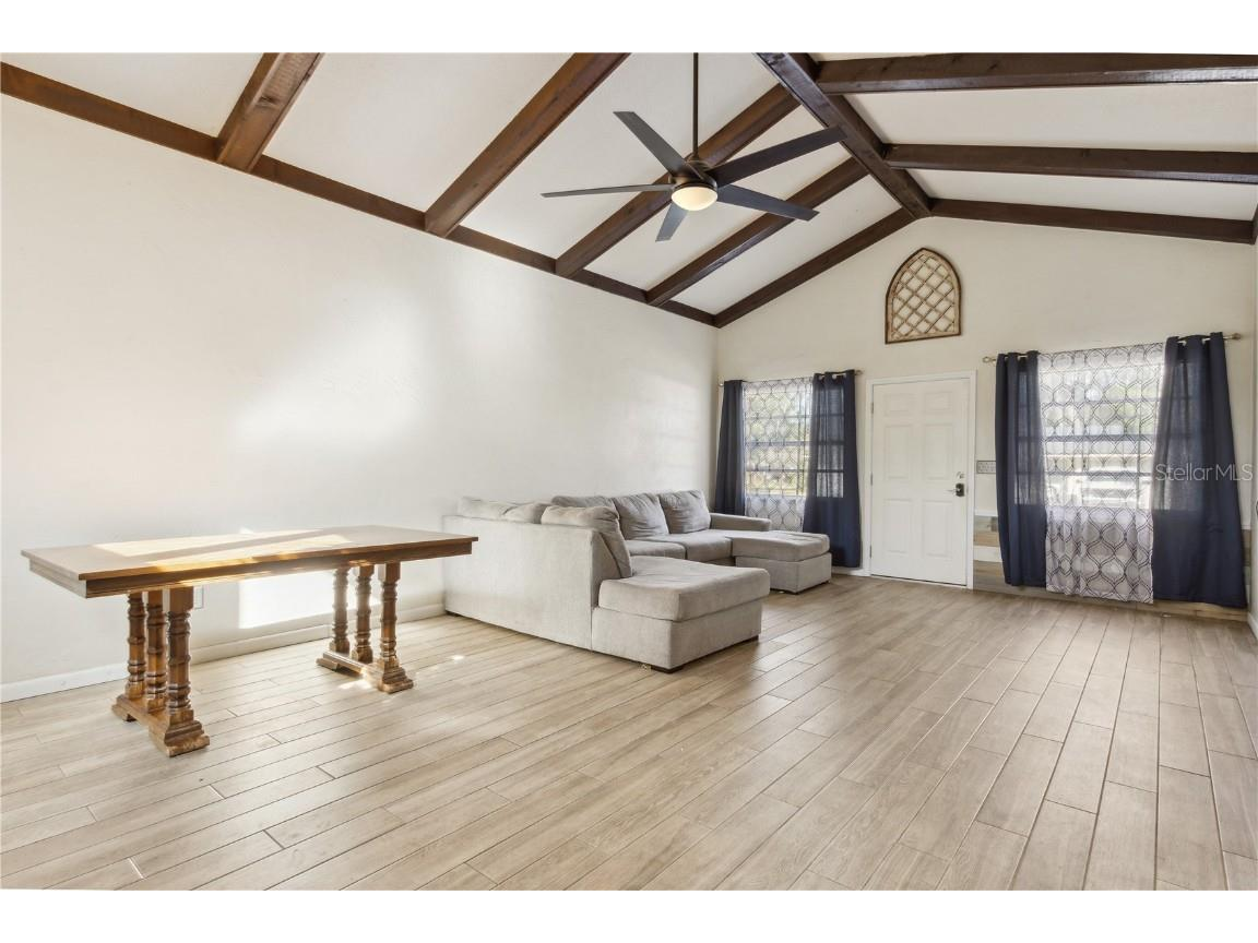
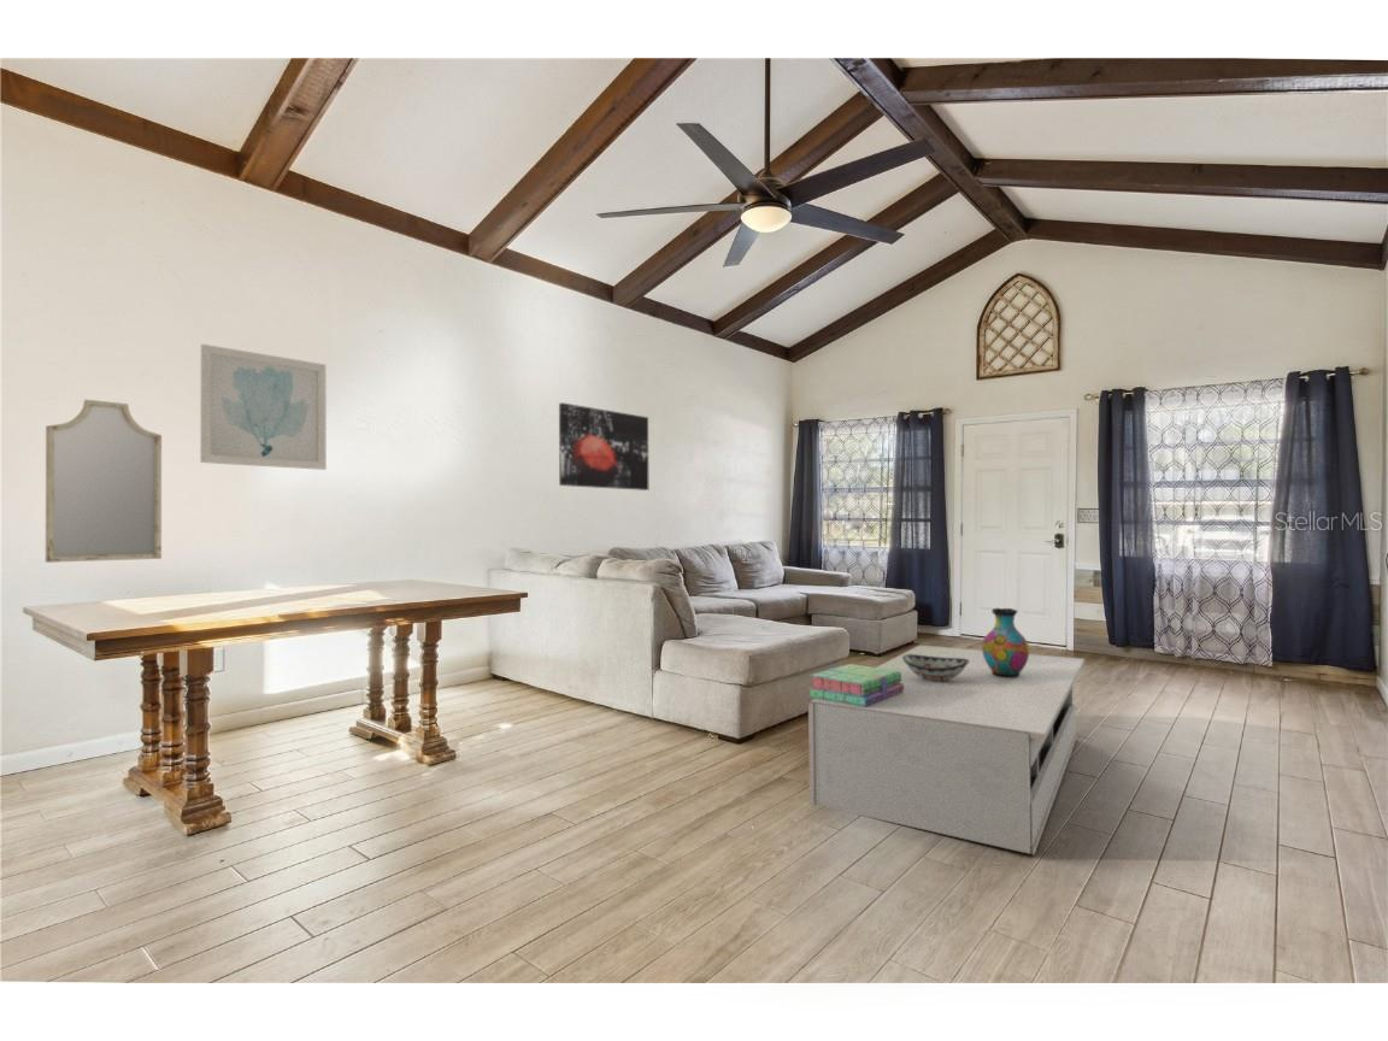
+ wall art (606, 448)
+ stack of books (855, 683)
+ wall art (266, 410)
+ coffee table (965, 722)
+ vase (1005, 641)
+ decorative bowl (935, 667)
+ home mirror (106, 481)
